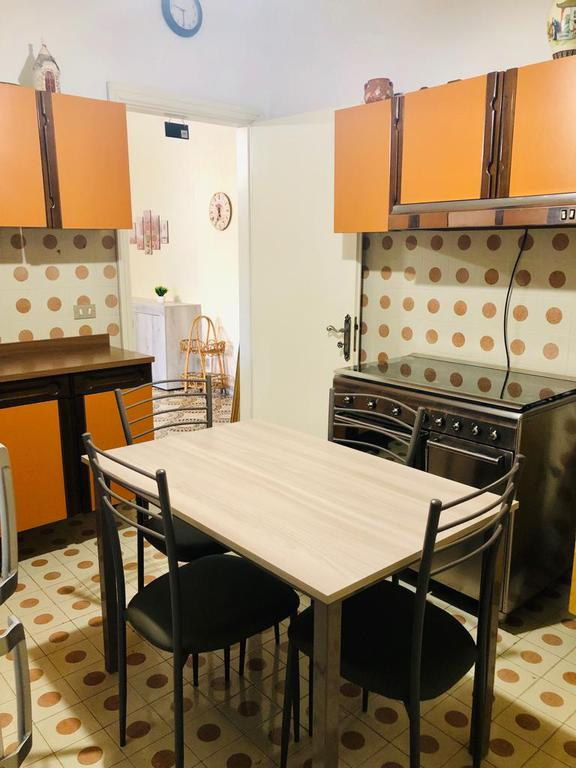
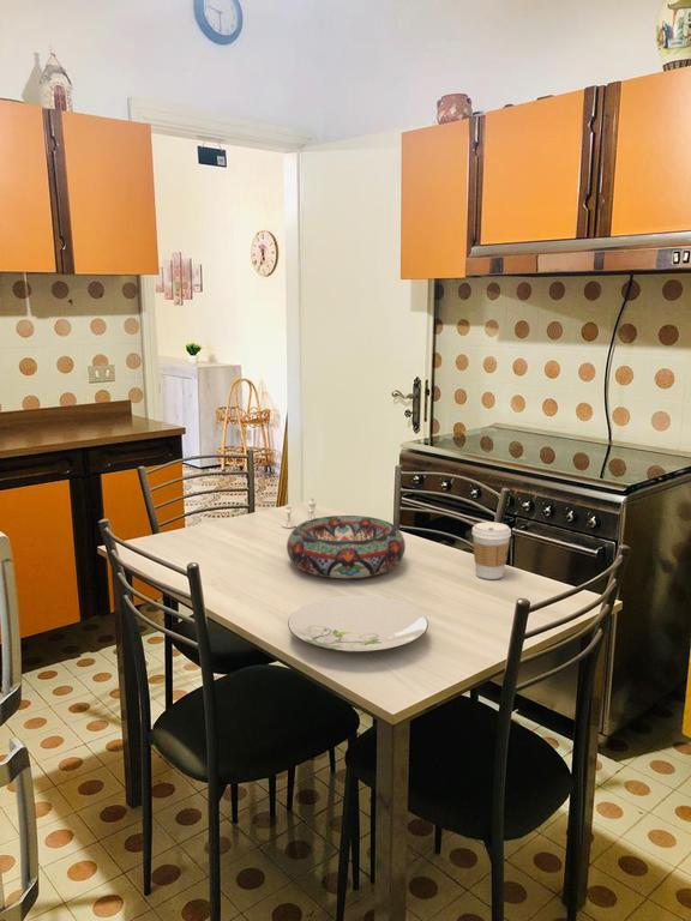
+ decorative bowl (346, 546)
+ salt and pepper shaker set (307, 514)
+ plate (357, 628)
+ coffee cup (491, 549)
